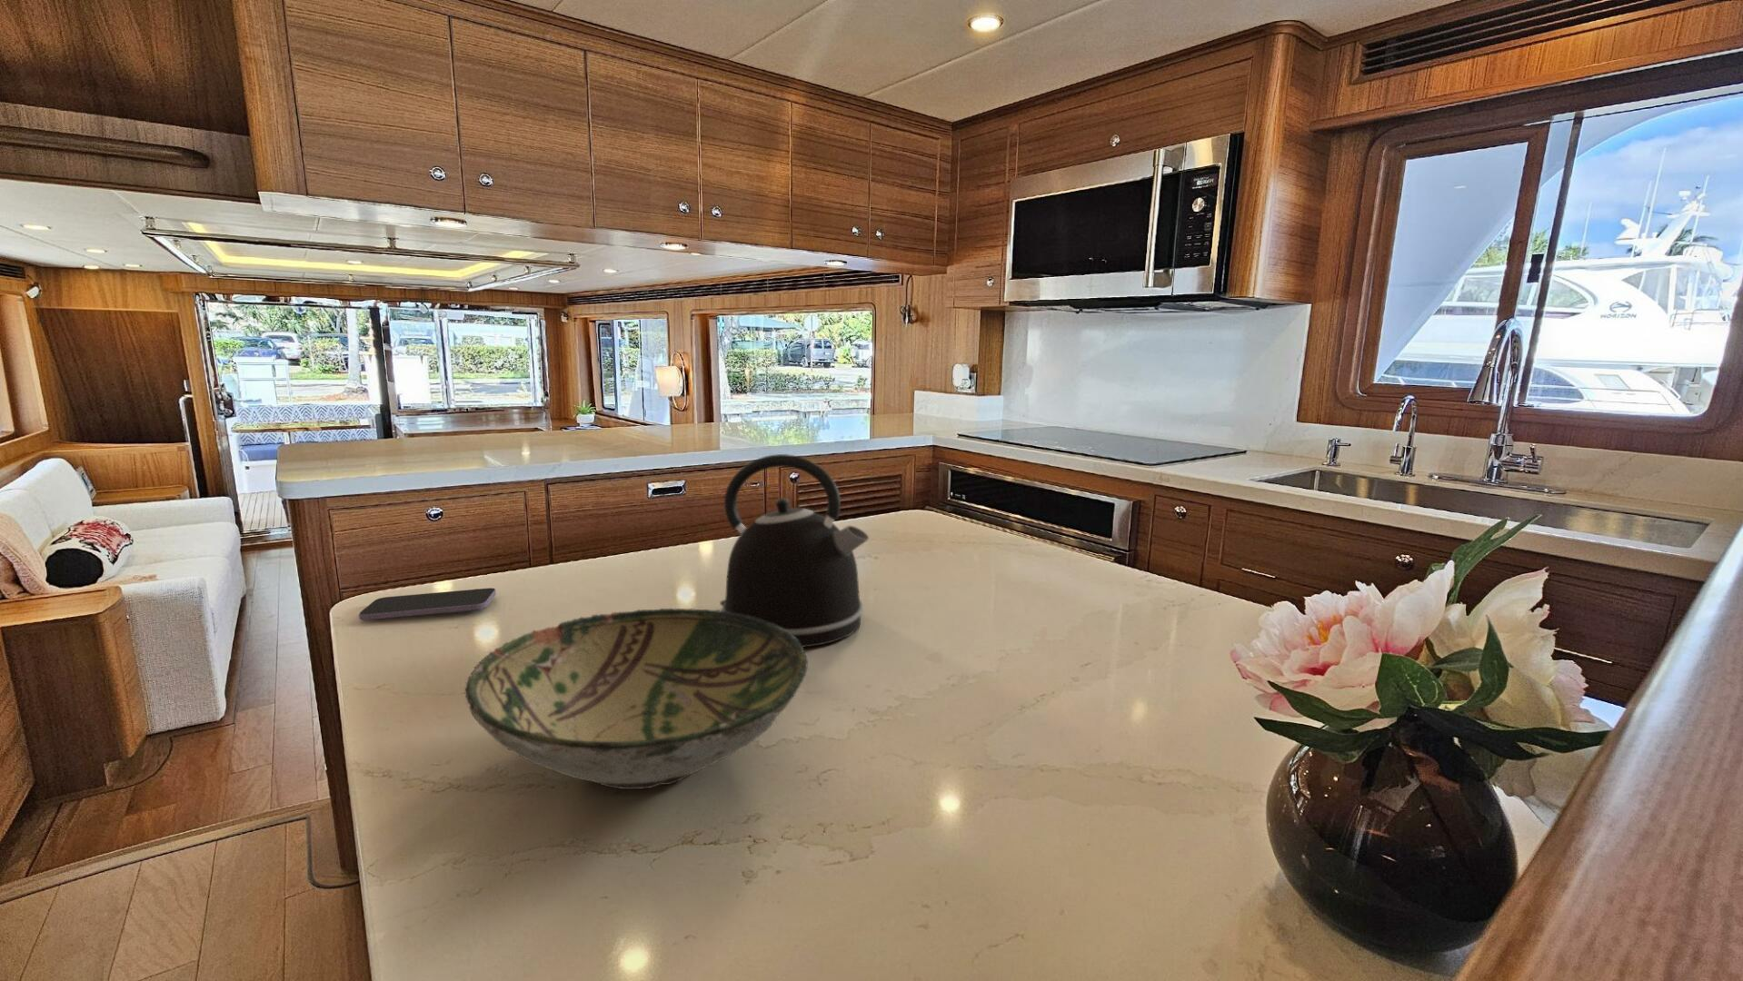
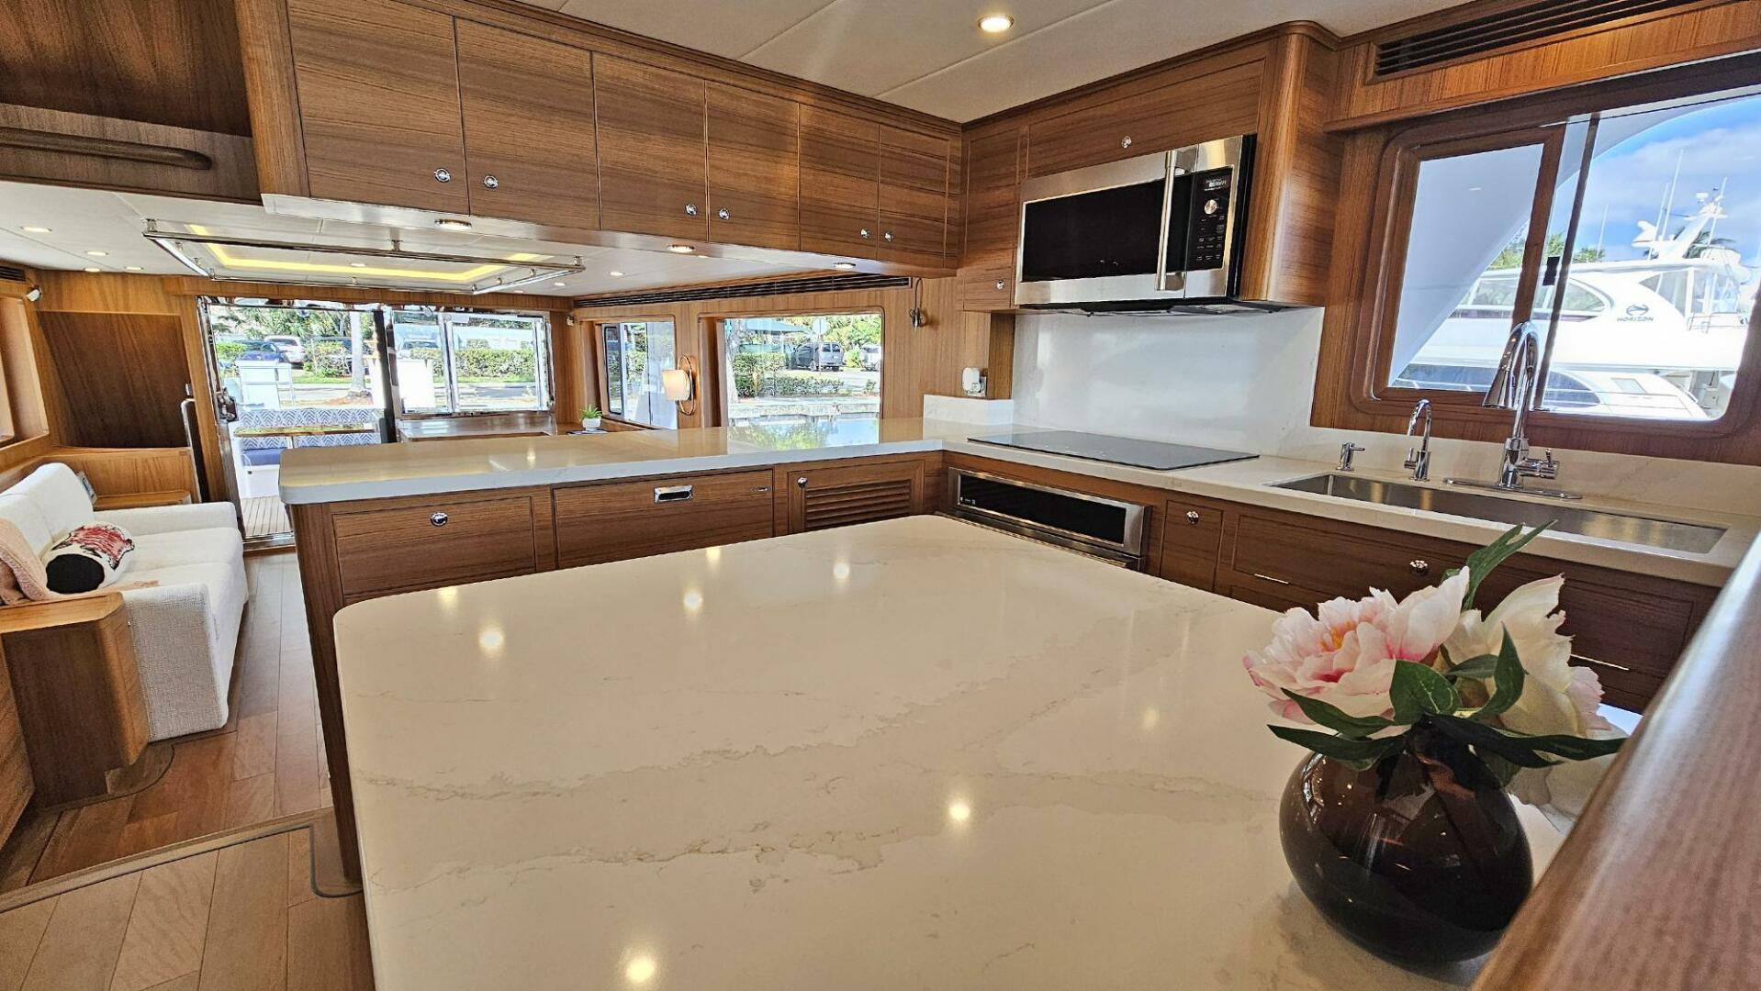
- smartphone (430, 603)
- bowl (649, 706)
- kettle (790, 540)
